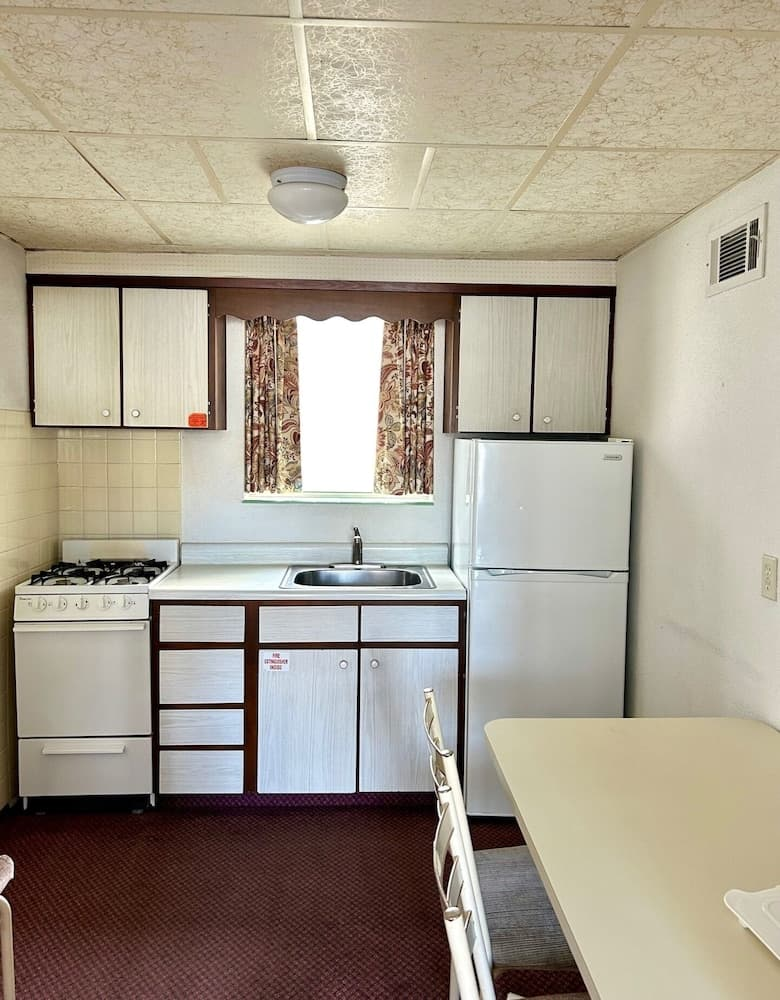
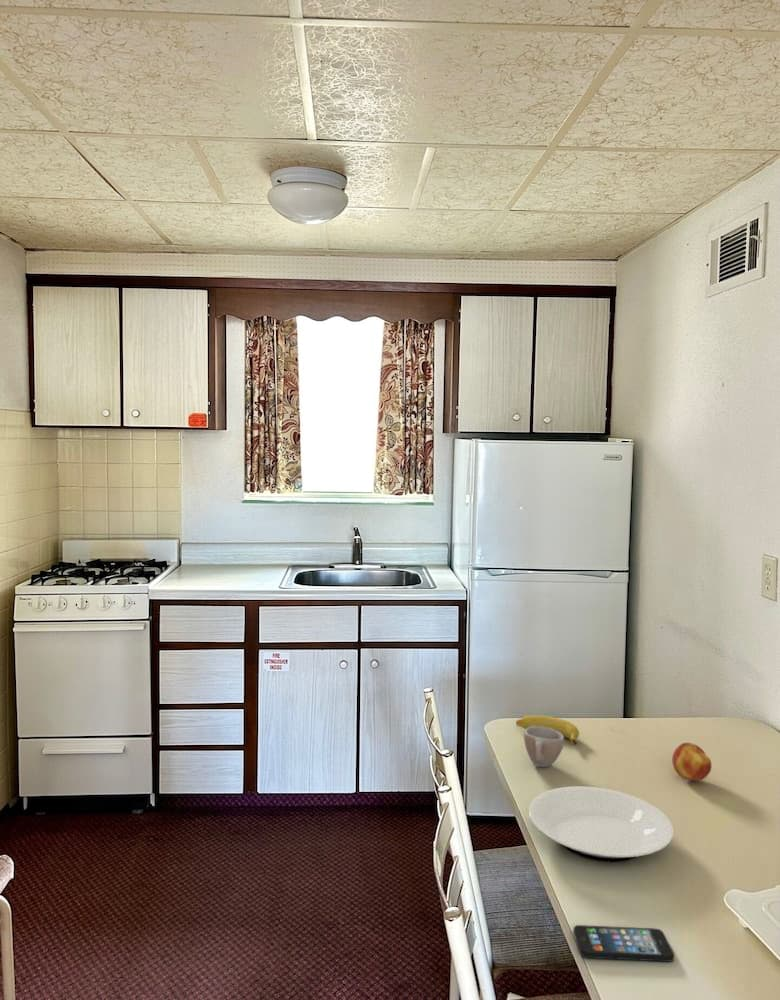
+ fruit (691, 762)
+ banana (547, 727)
+ plate (598, 828)
+ smartphone (622, 942)
+ cup (543, 750)
